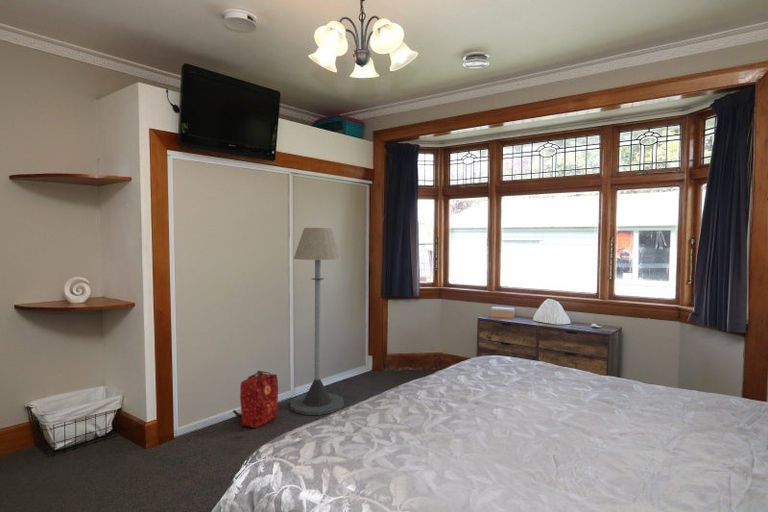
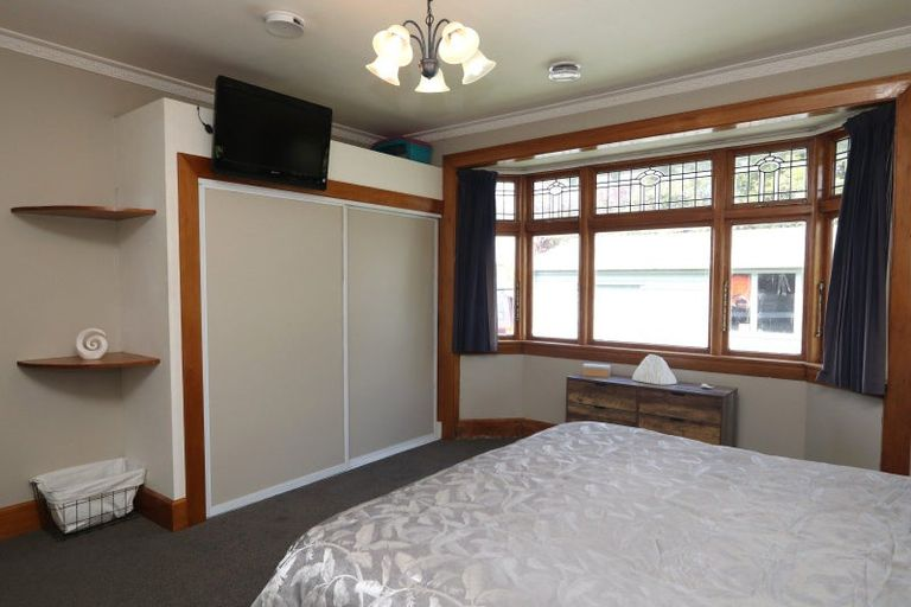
- floor lamp (317, 317)
- backpack (256, 395)
